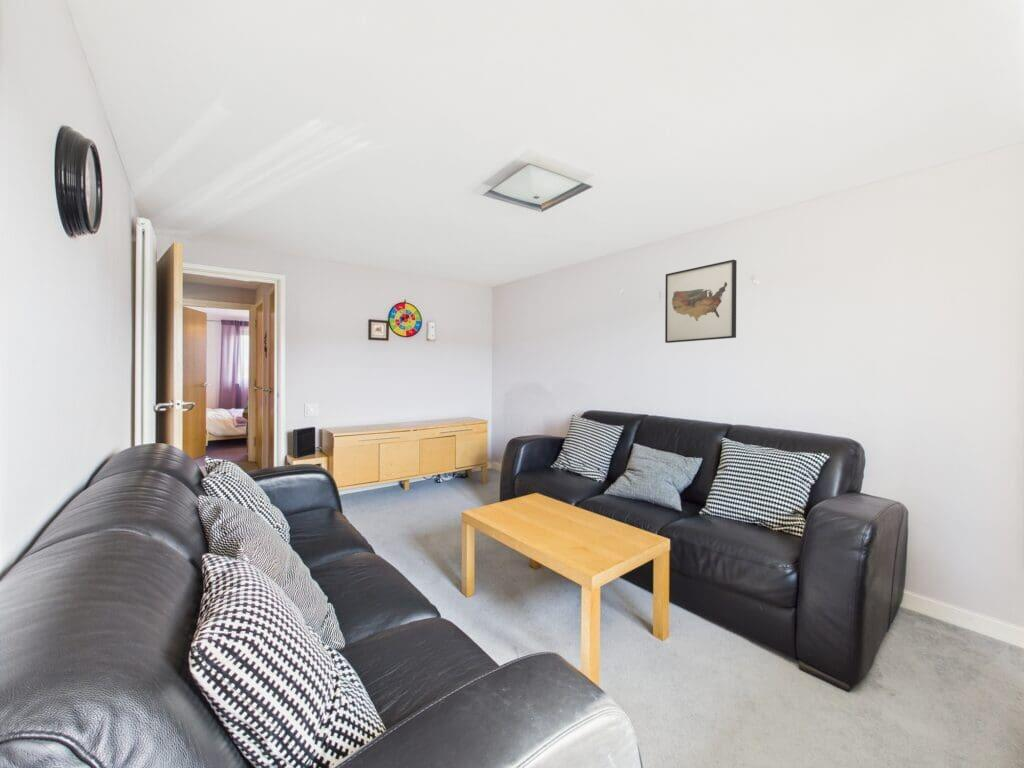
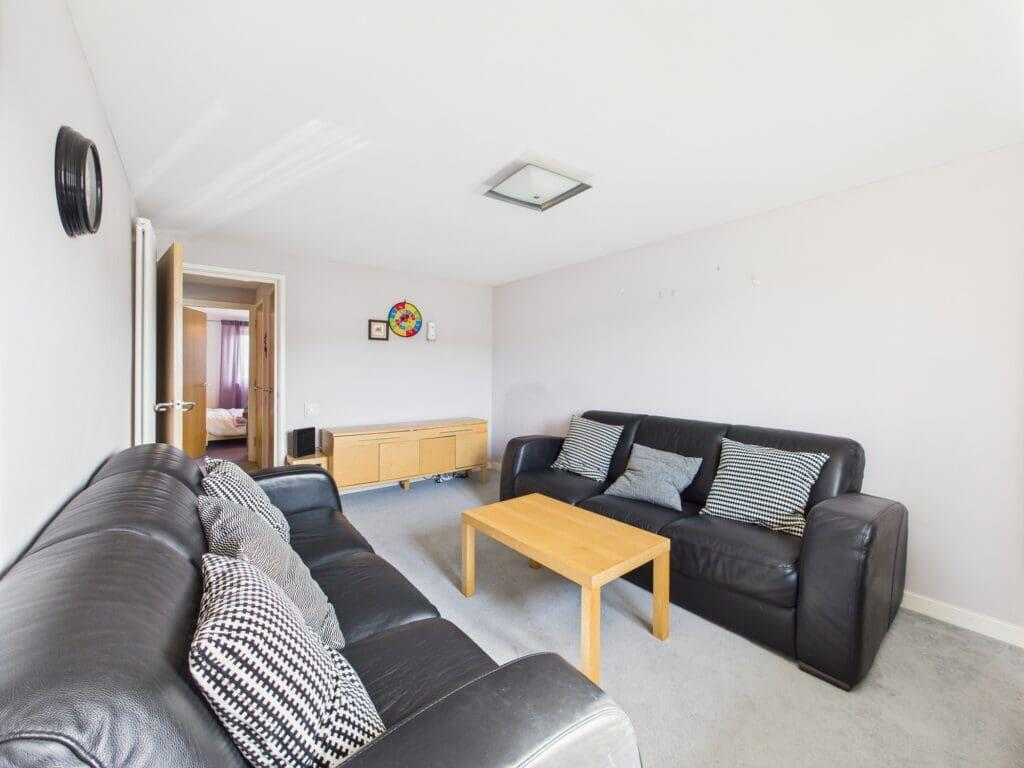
- wall art (698, 304)
